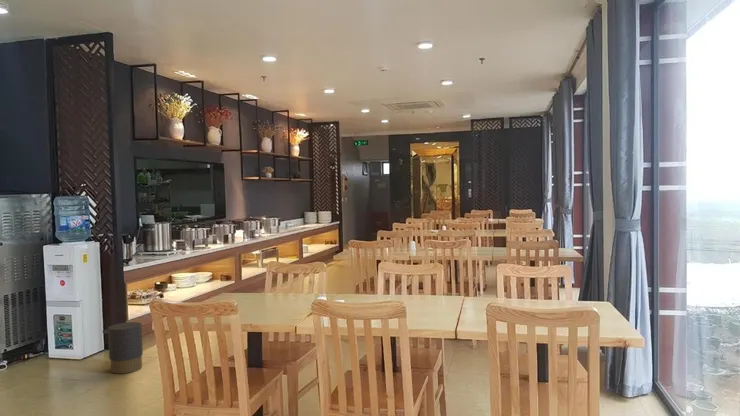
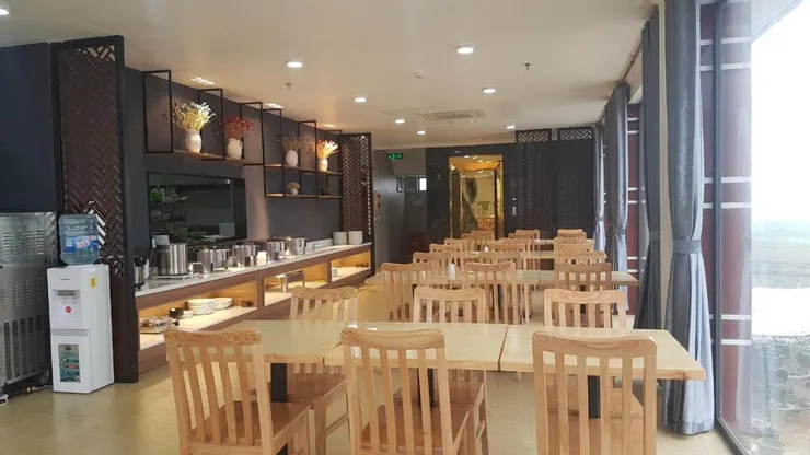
- trash can (122, 346)
